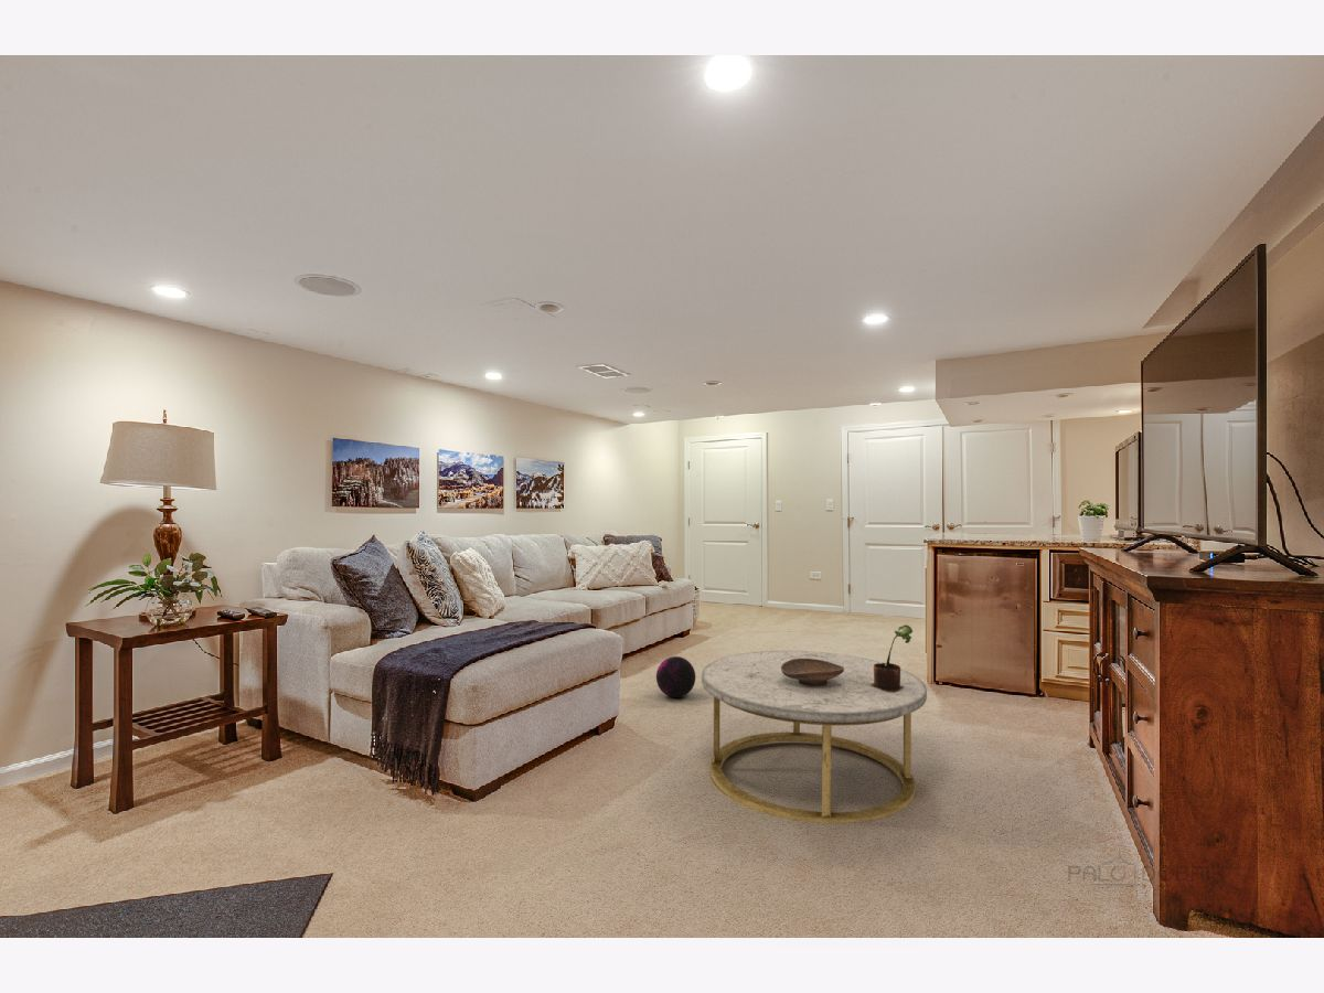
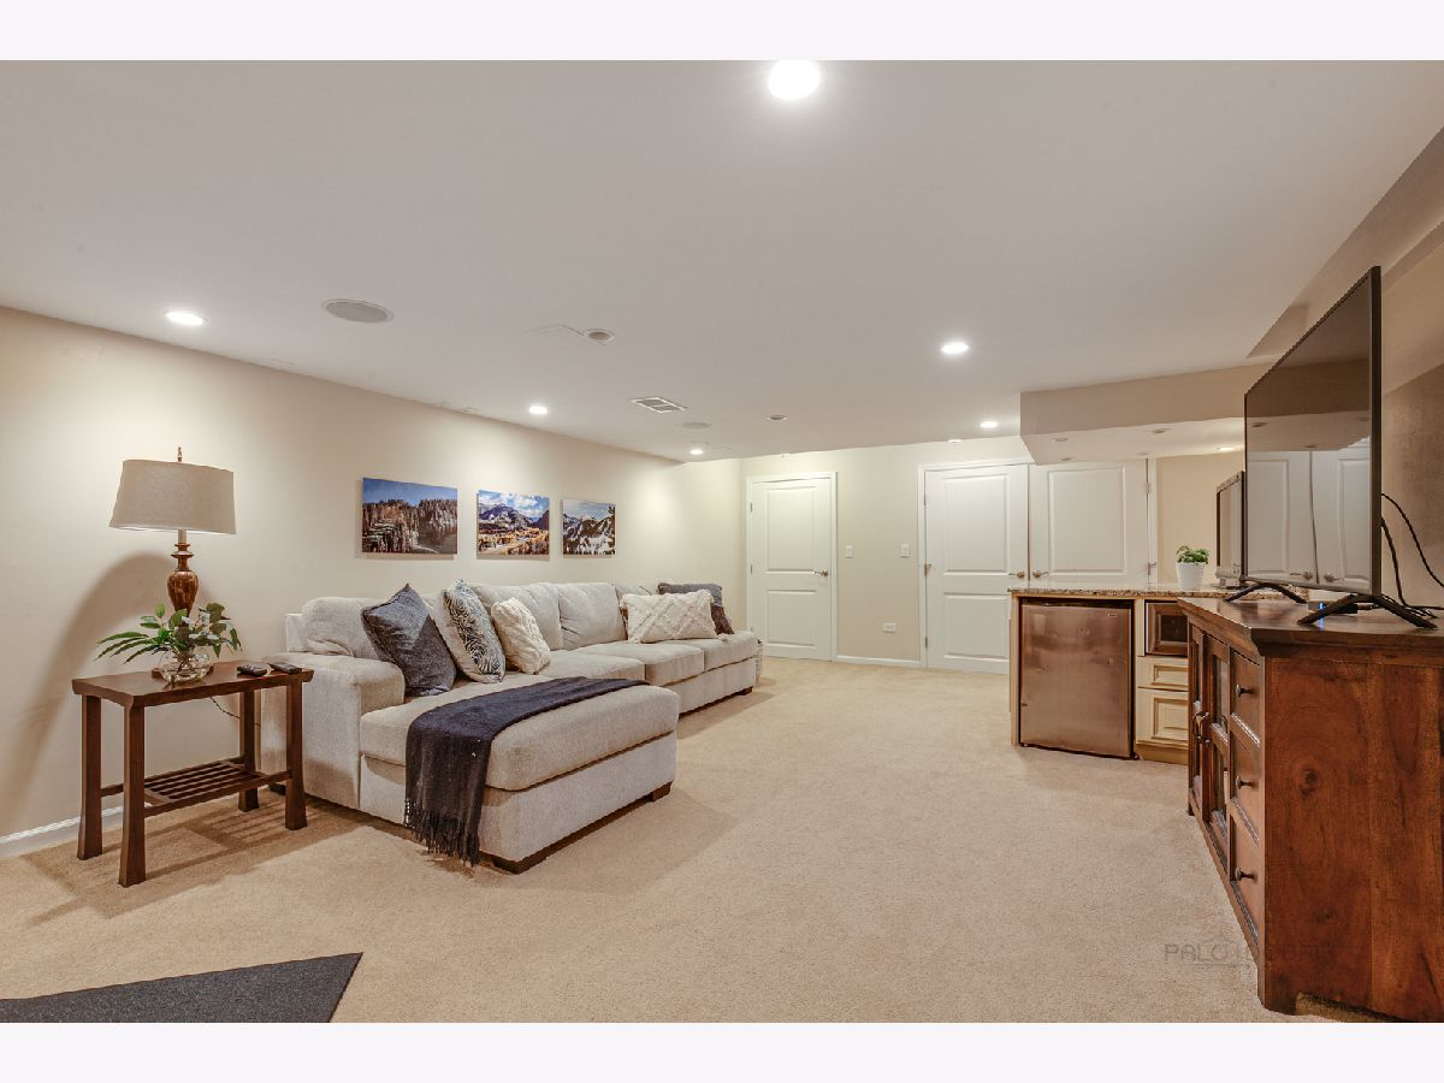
- ball (675, 676)
- coffee table (811, 724)
- decorative bowl (812, 672)
- potted plant (889, 653)
